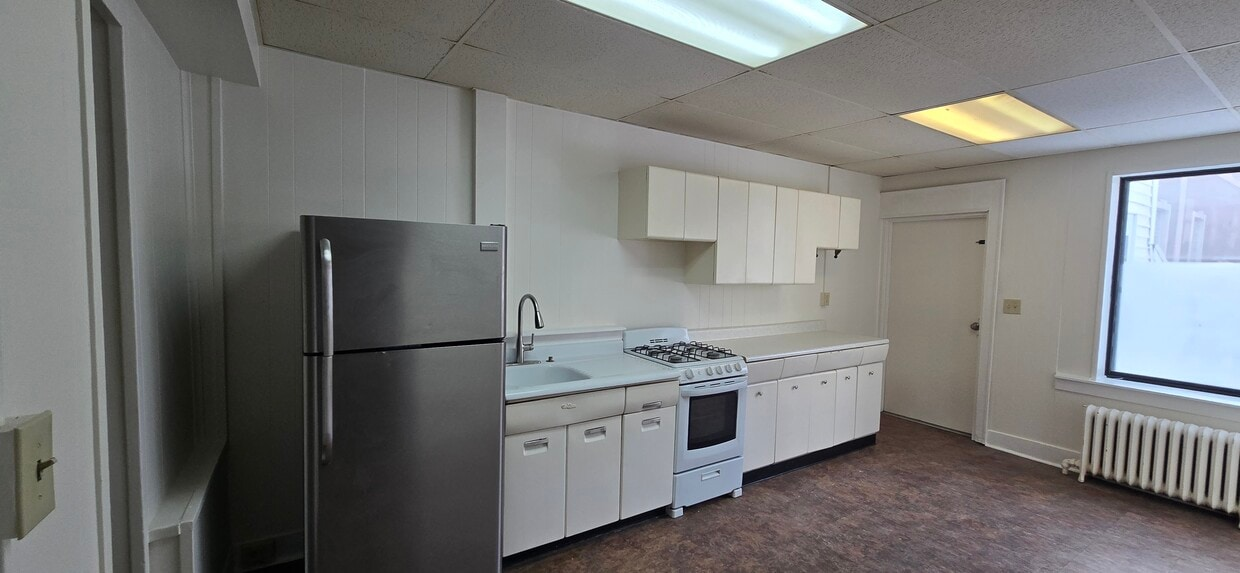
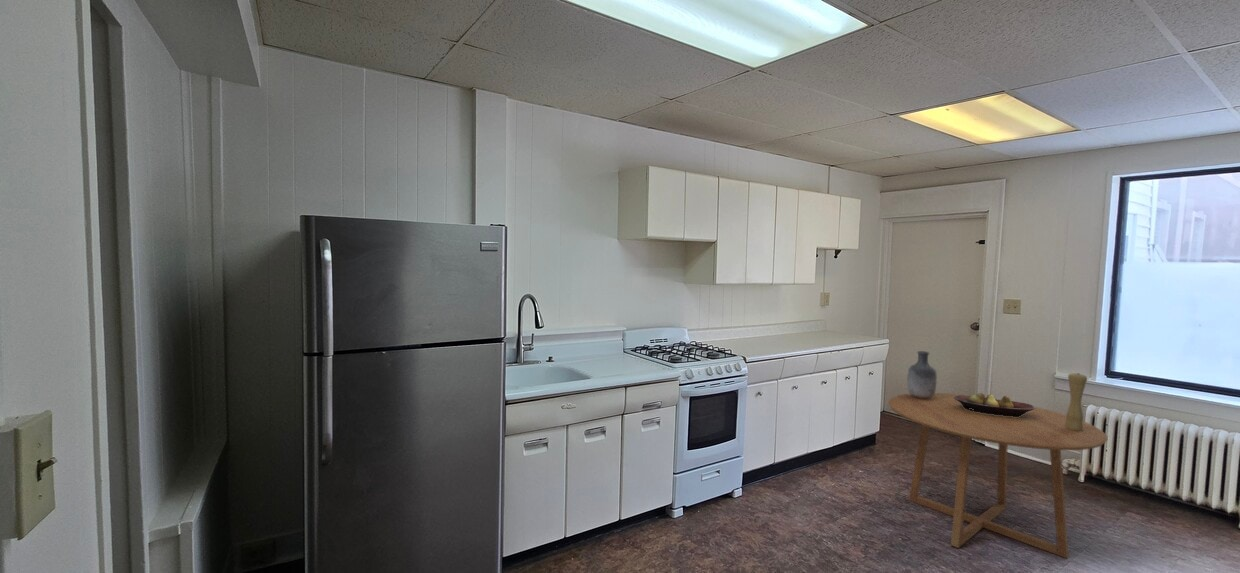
+ pepper mill (1076, 400)
+ dining table (998, 470)
+ vase (922, 374)
+ fruit bowl (993, 402)
